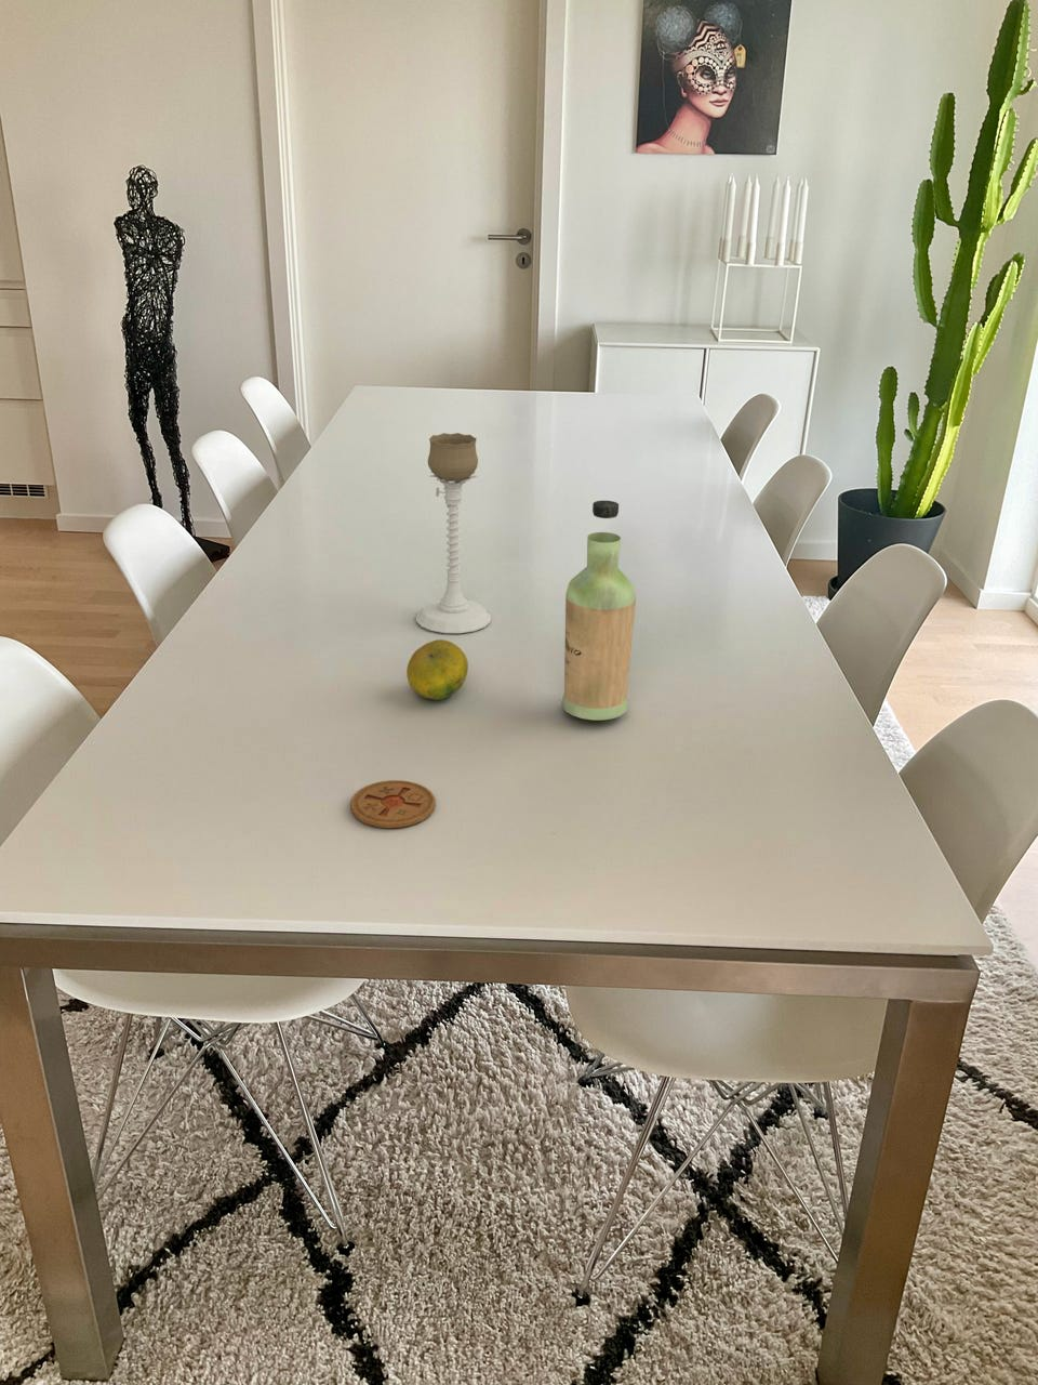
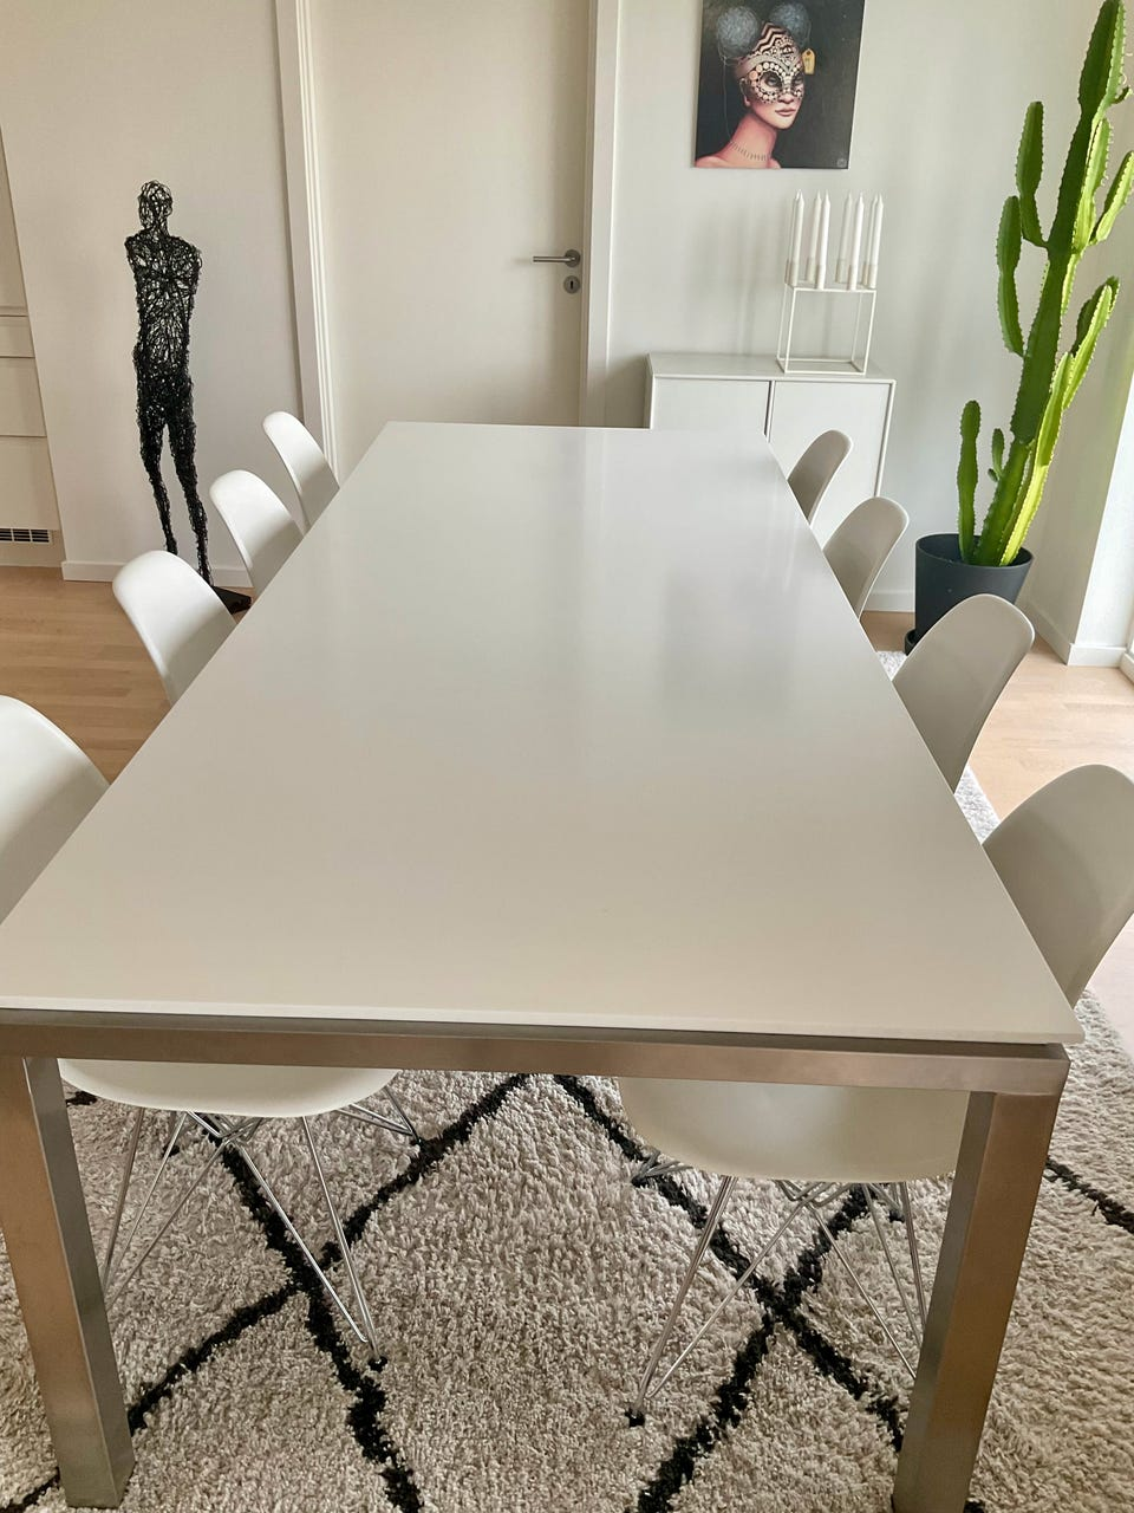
- fruit (437, 670)
- candle holder (454, 531)
- bottle (599, 614)
- coaster (393, 803)
